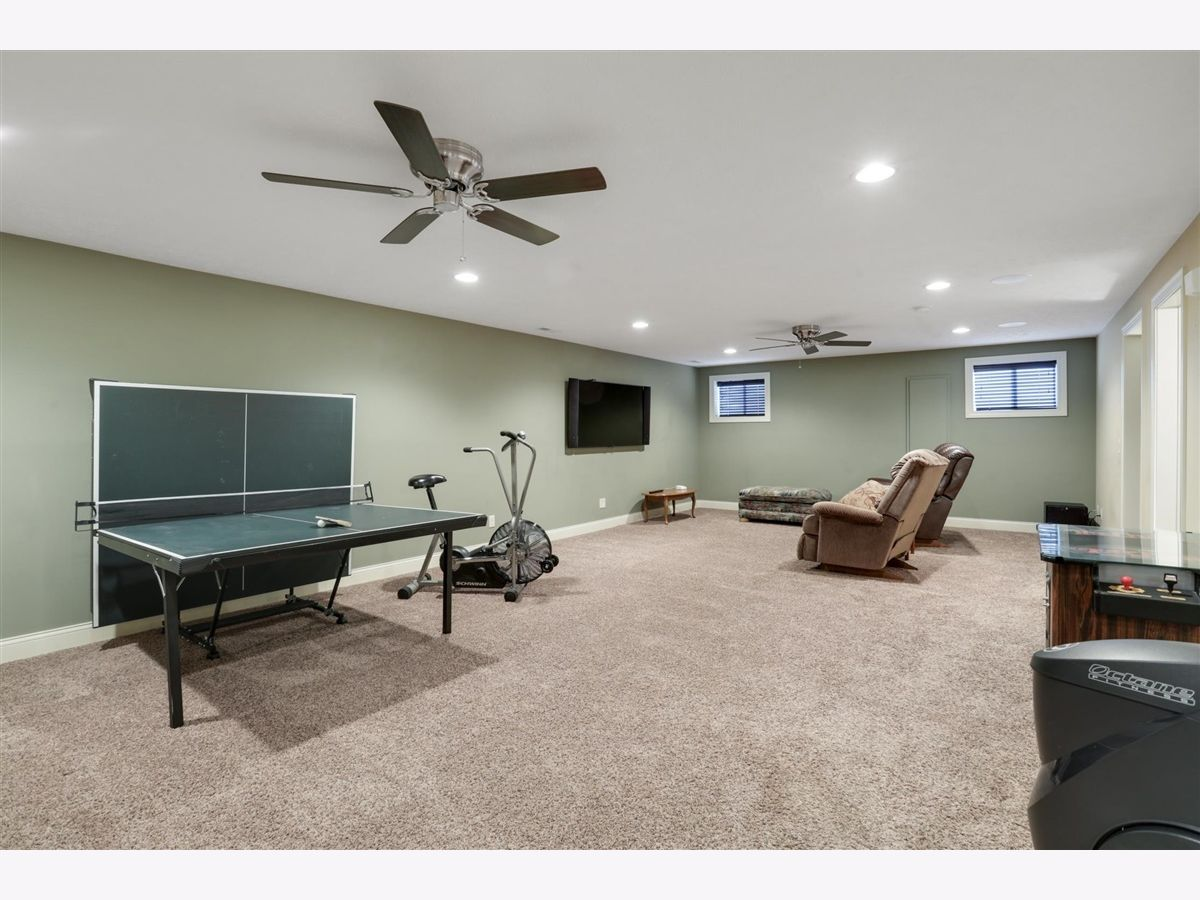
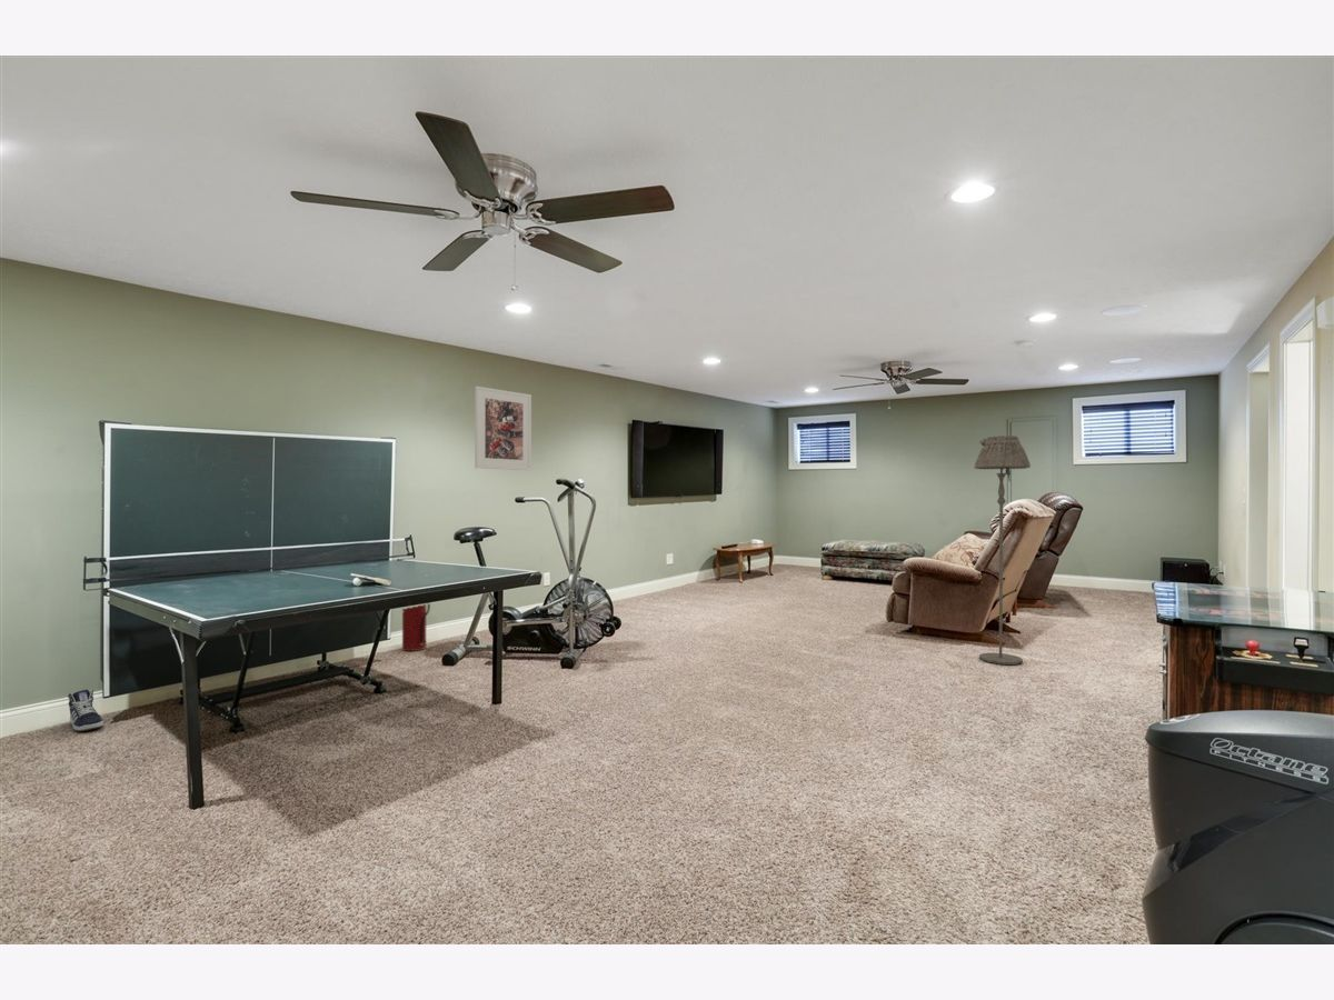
+ floor lamp (1000, 548)
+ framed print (504, 430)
+ fire extinguisher (417, 618)
+ sneaker (84, 709)
